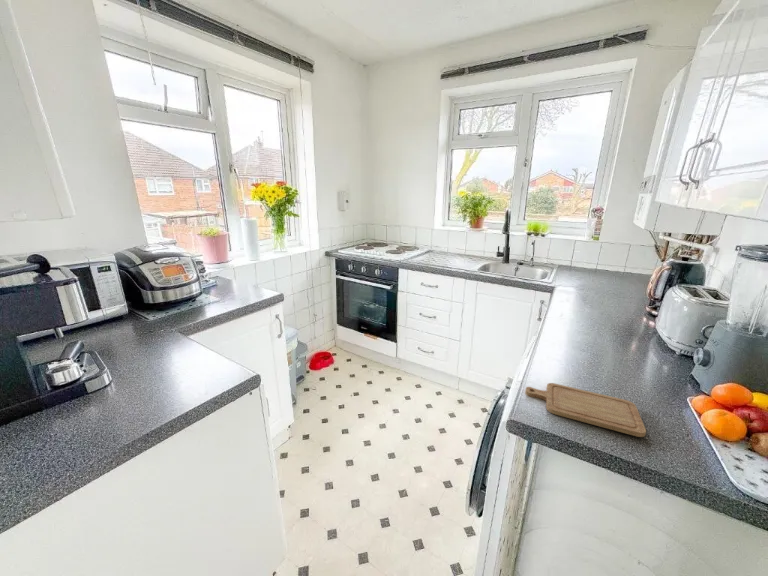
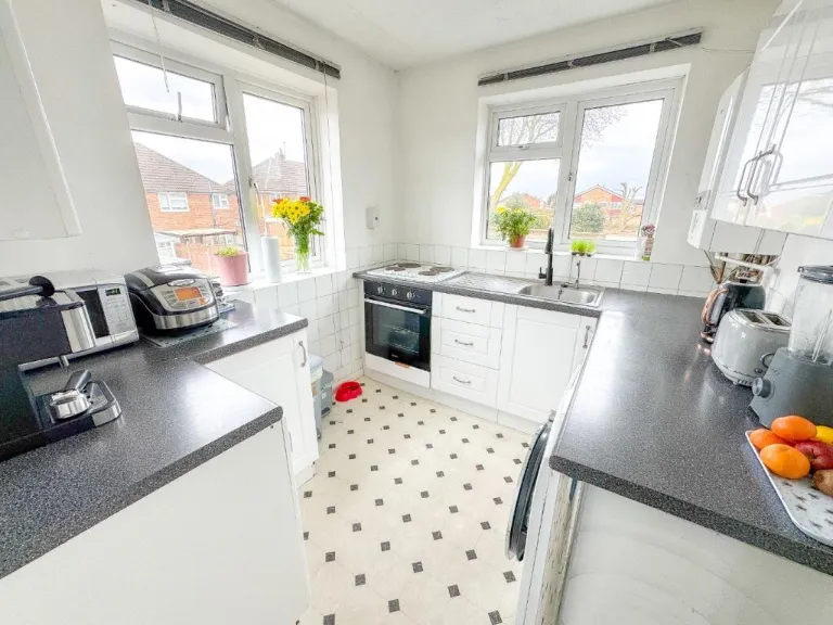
- chopping board (579, 403)
